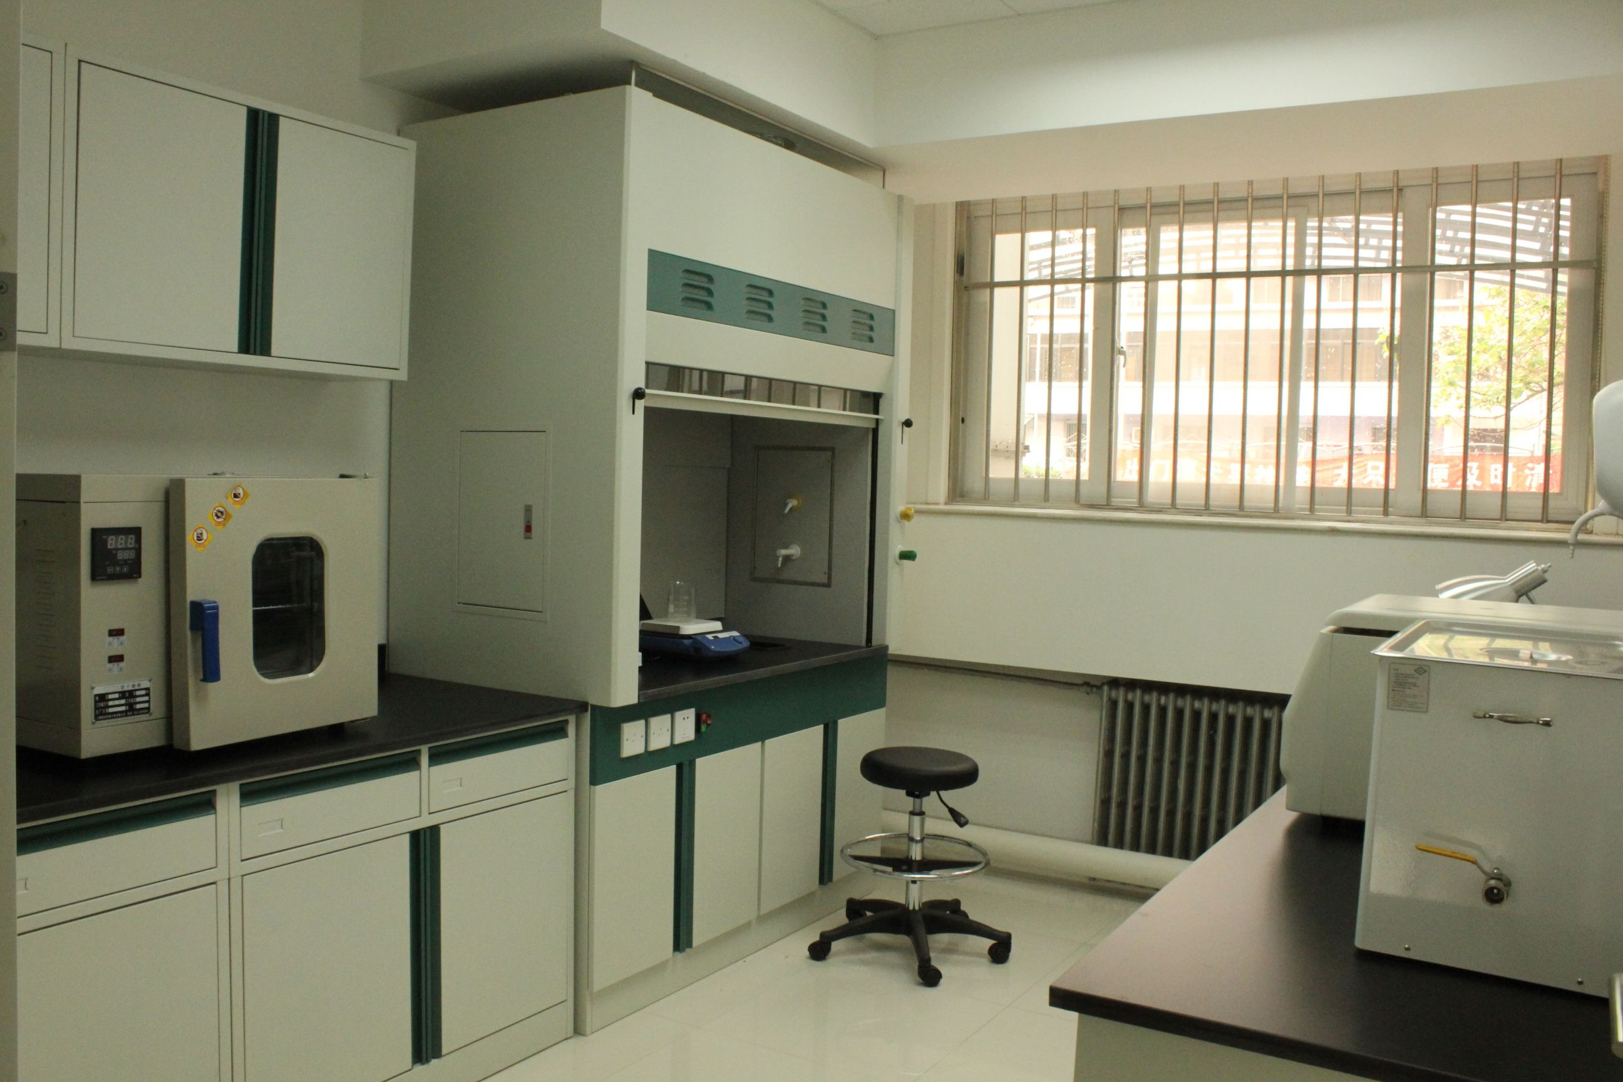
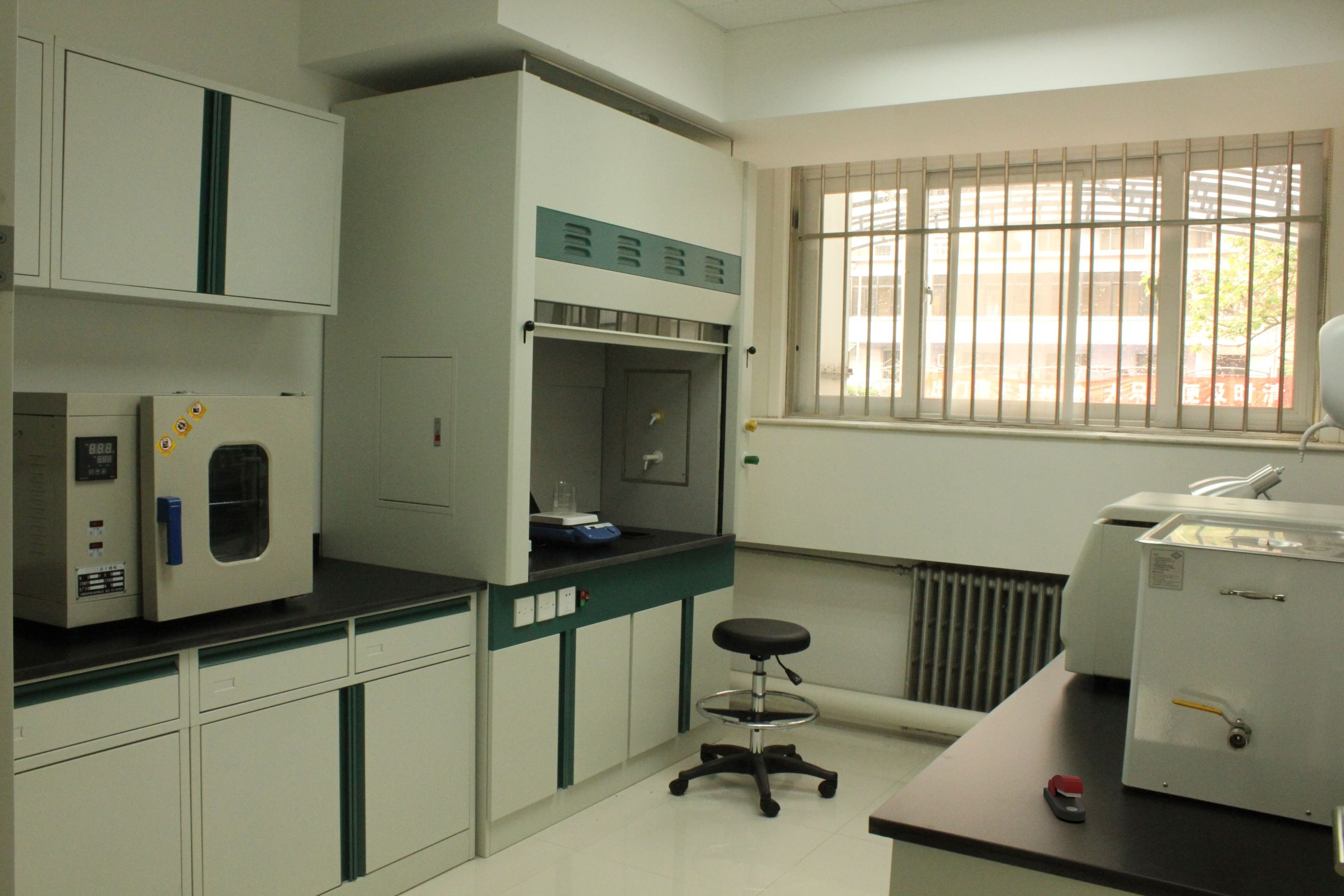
+ stapler (1066, 790)
